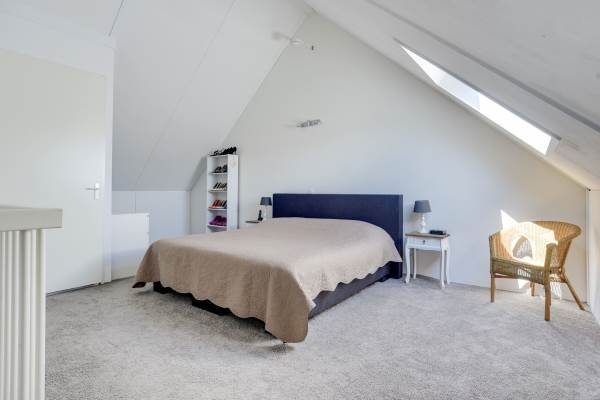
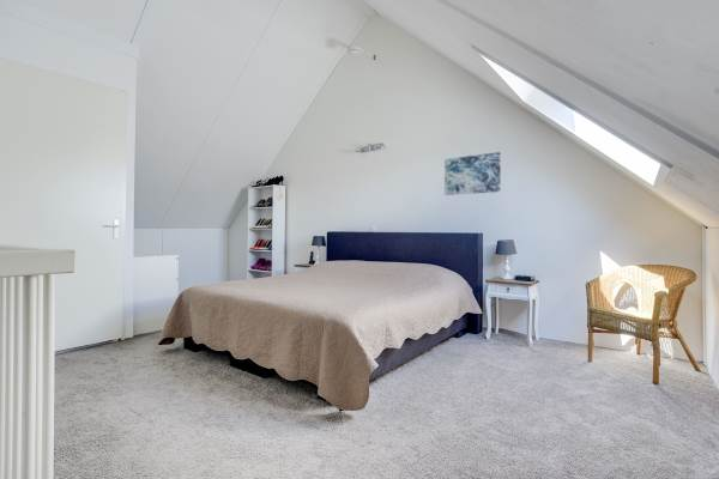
+ wall art (471, 174)
